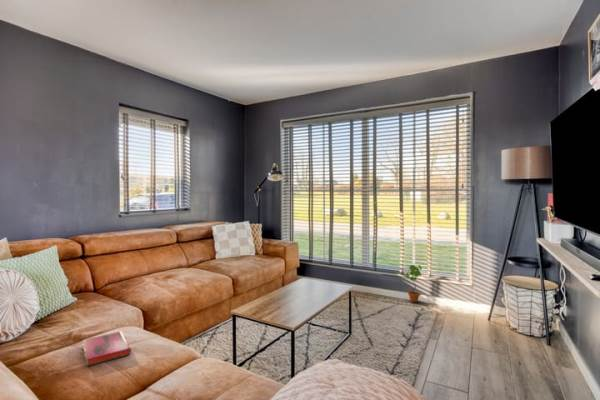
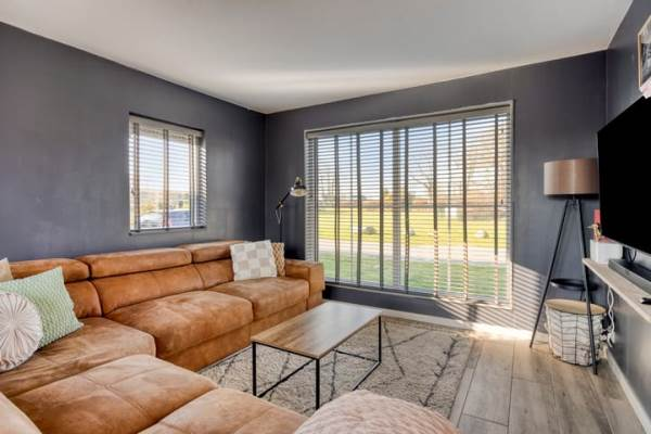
- hardback book (106, 346)
- potted plant (414, 282)
